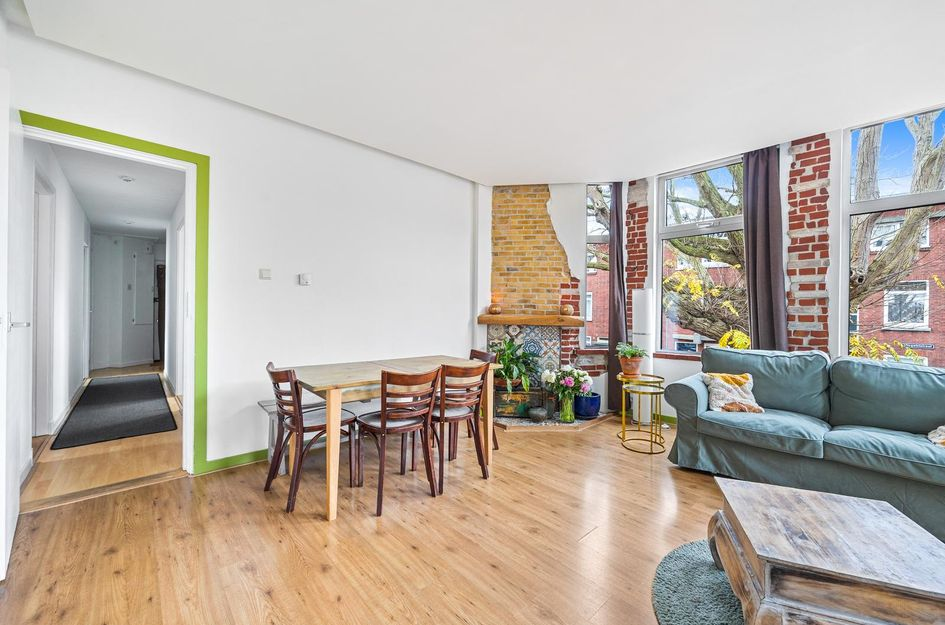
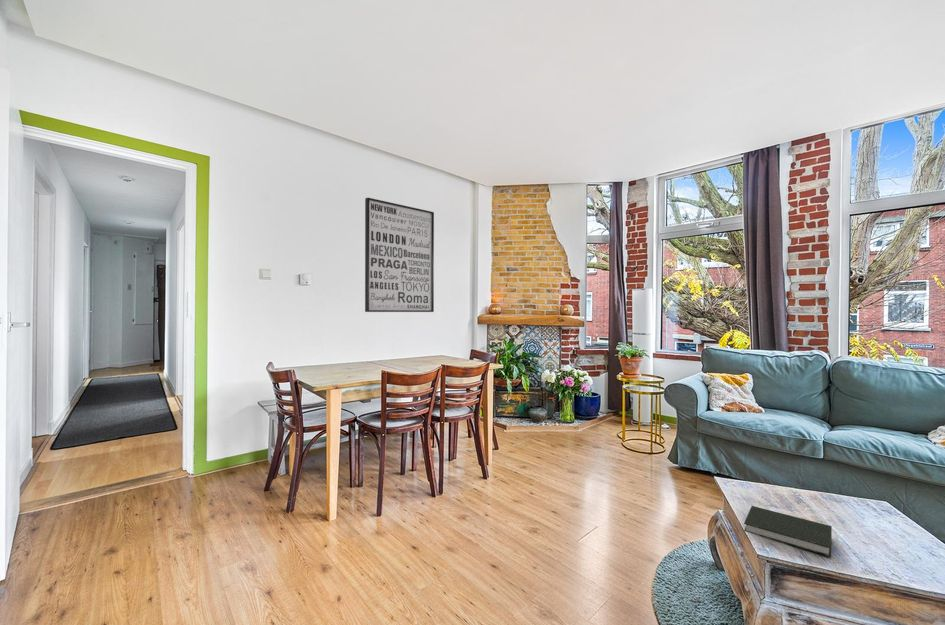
+ book (787, 528)
+ wall art (401, 258)
